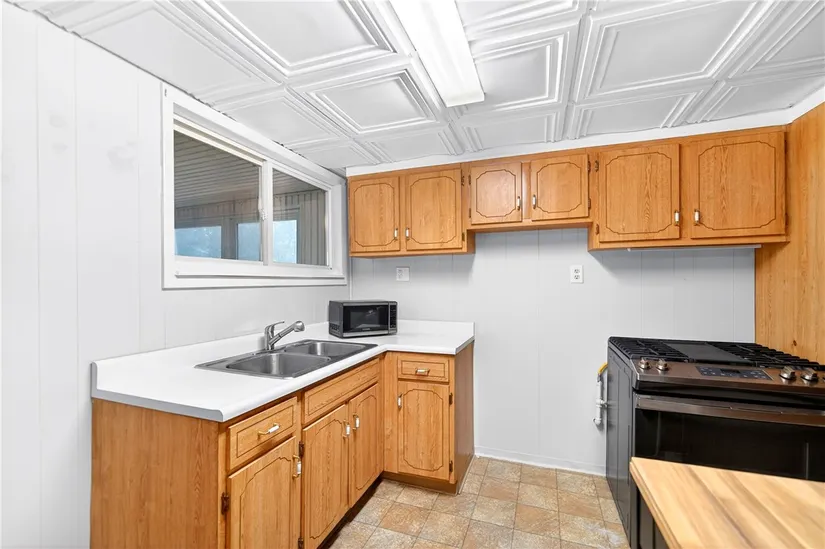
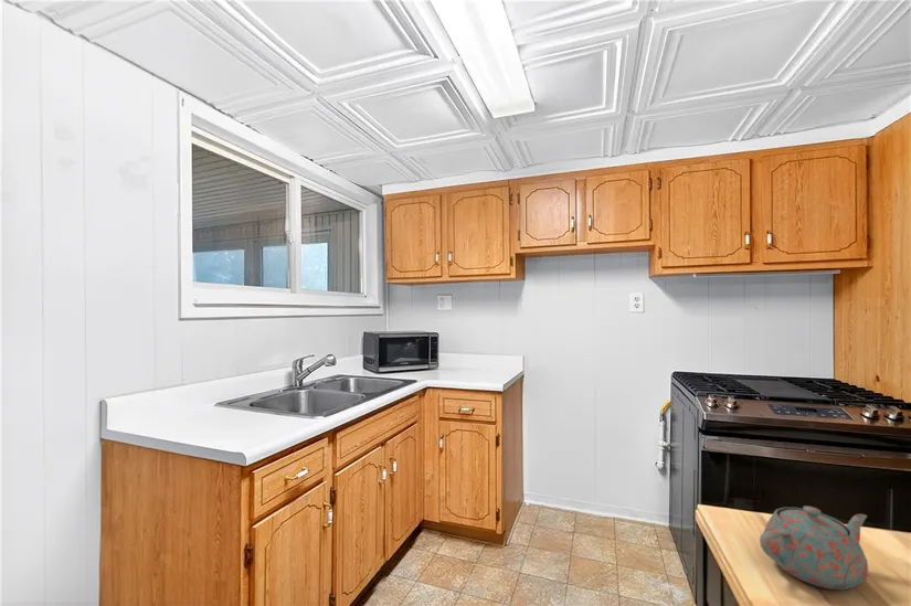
+ teapot (815, 539)
